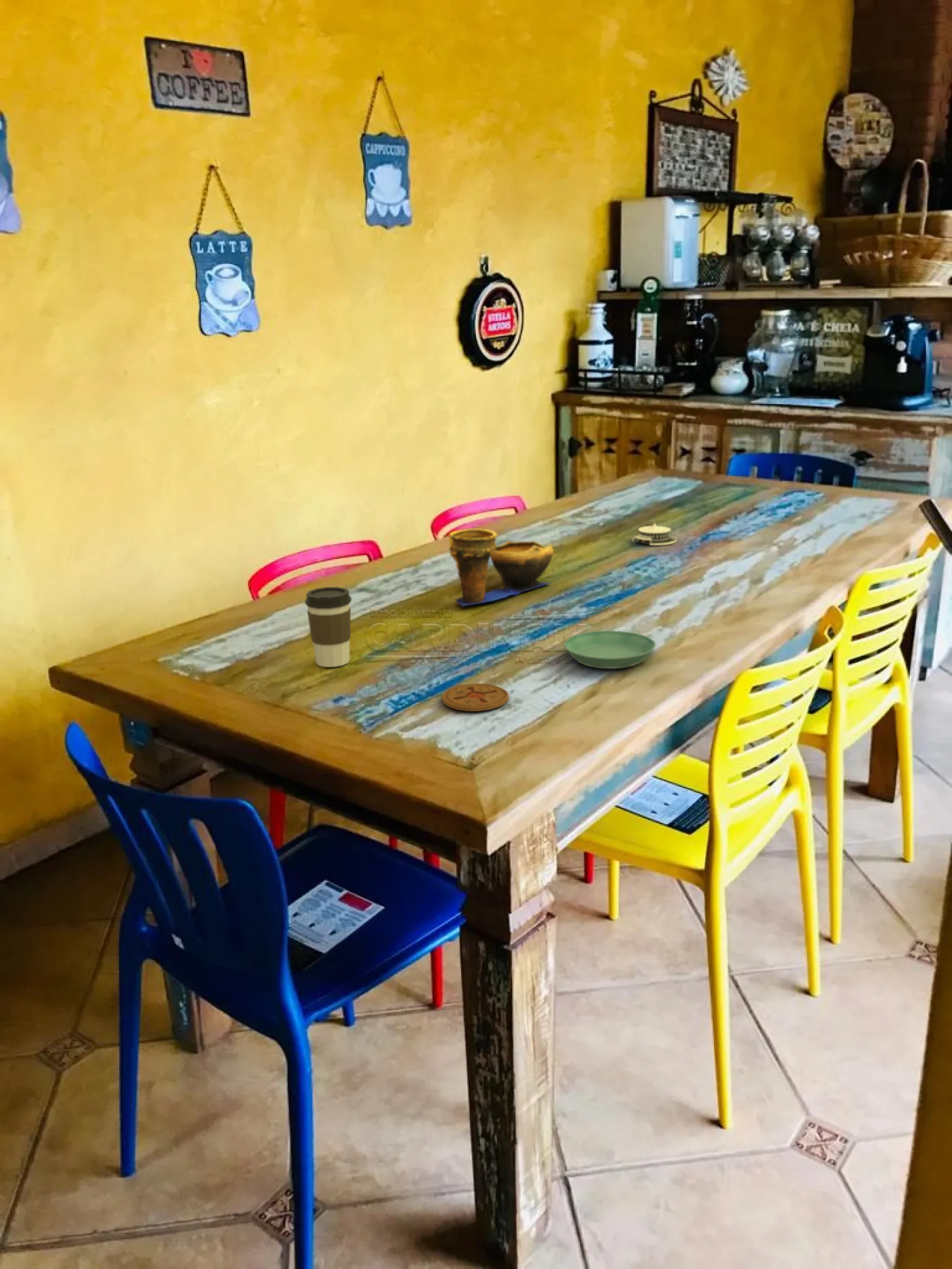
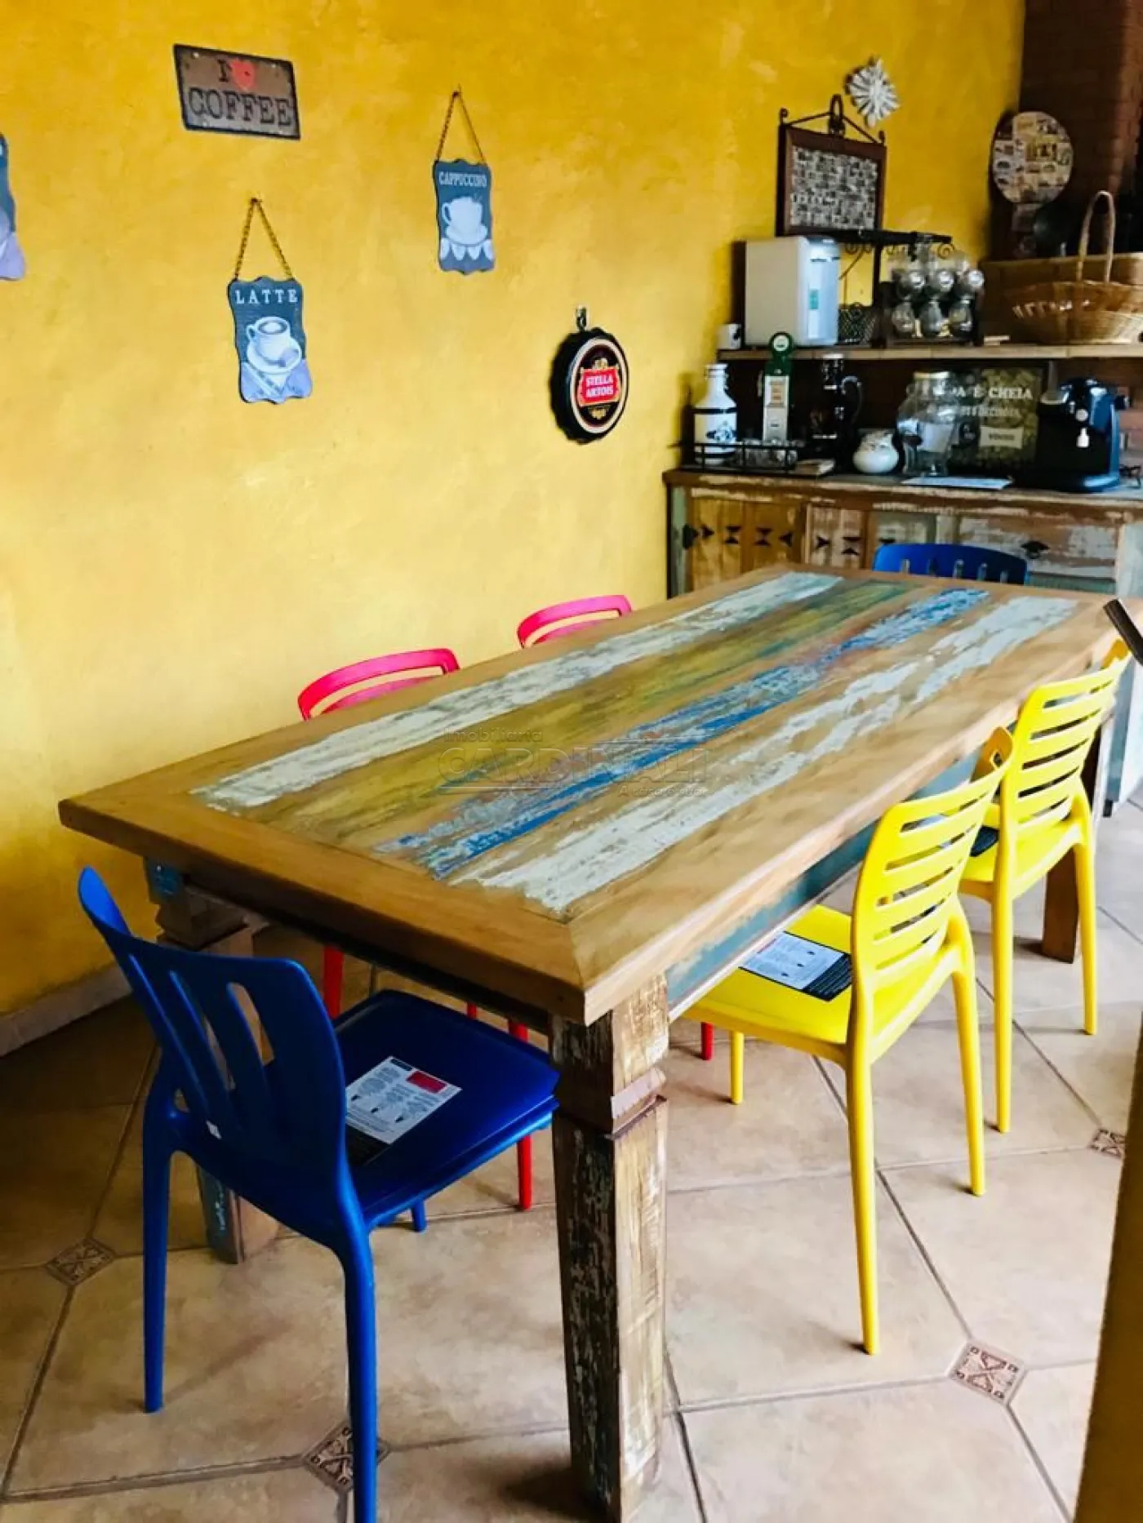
- coffee cup (330, 627)
- architectural model (654, 530)
- coaster (475, 697)
- decorative bowl (500, 560)
- saucer (609, 651)
